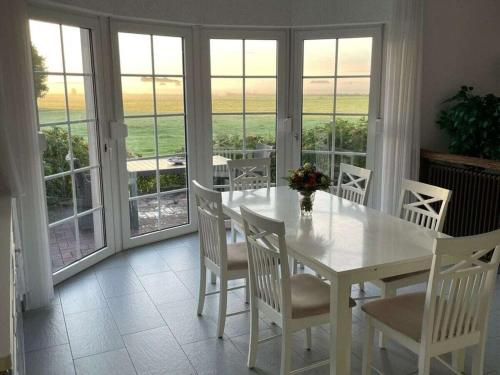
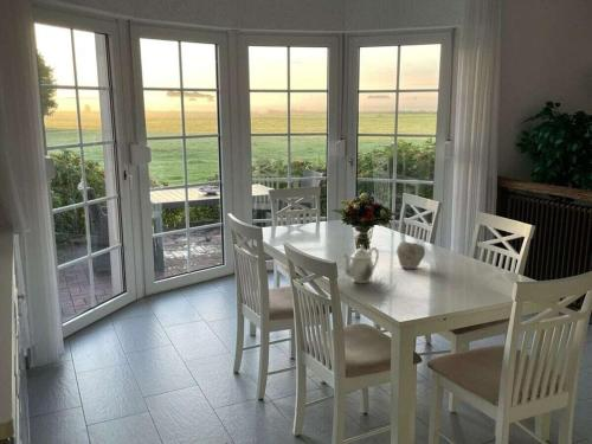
+ bowl (410, 255)
+ teapot (360, 263)
